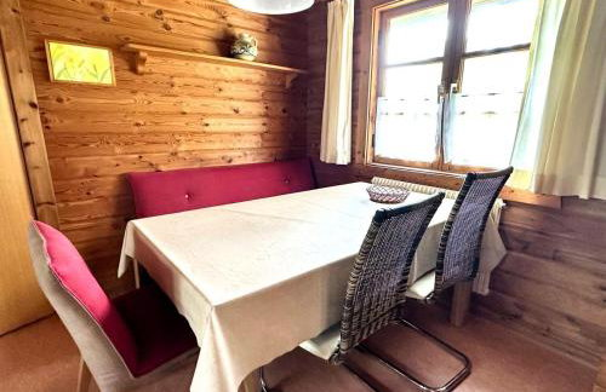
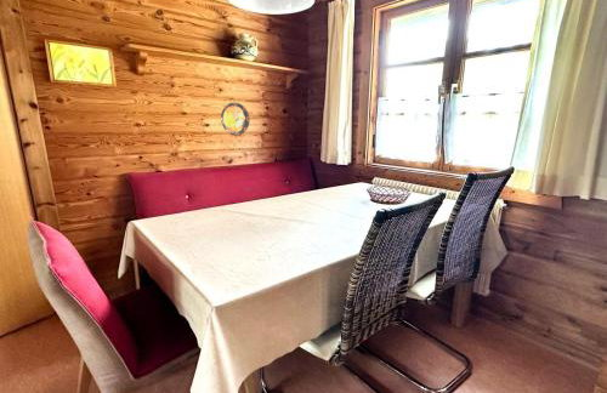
+ decorative plate (234, 119)
